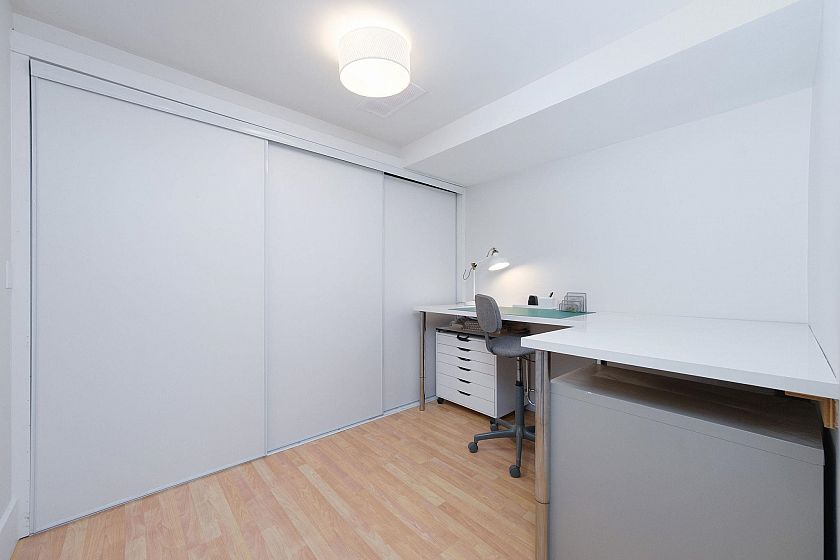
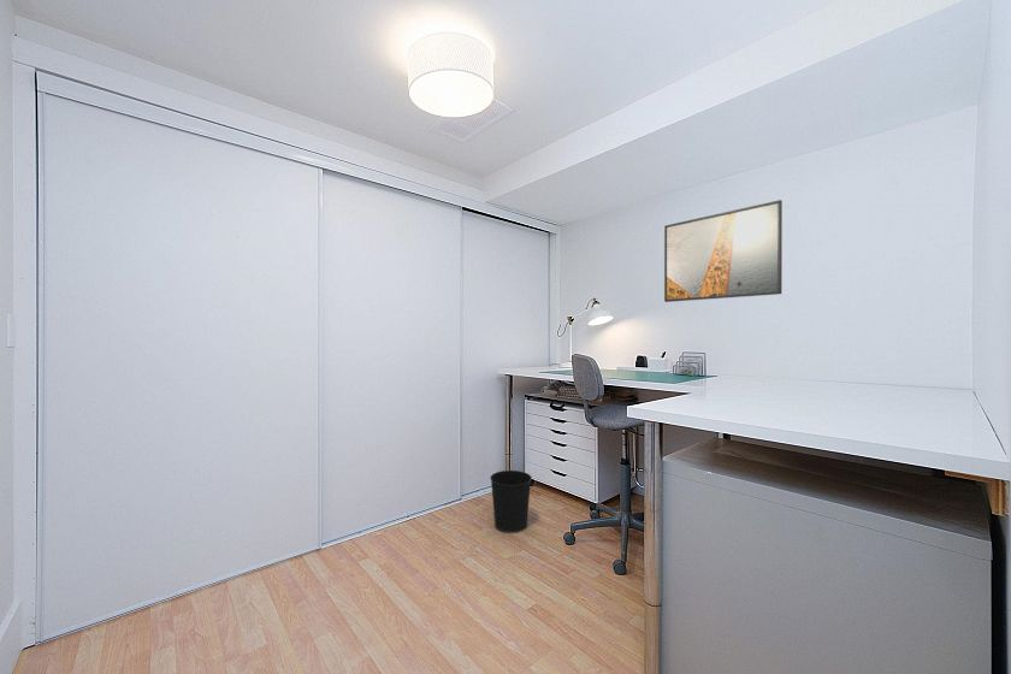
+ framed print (716, 256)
+ wastebasket (510, 501)
